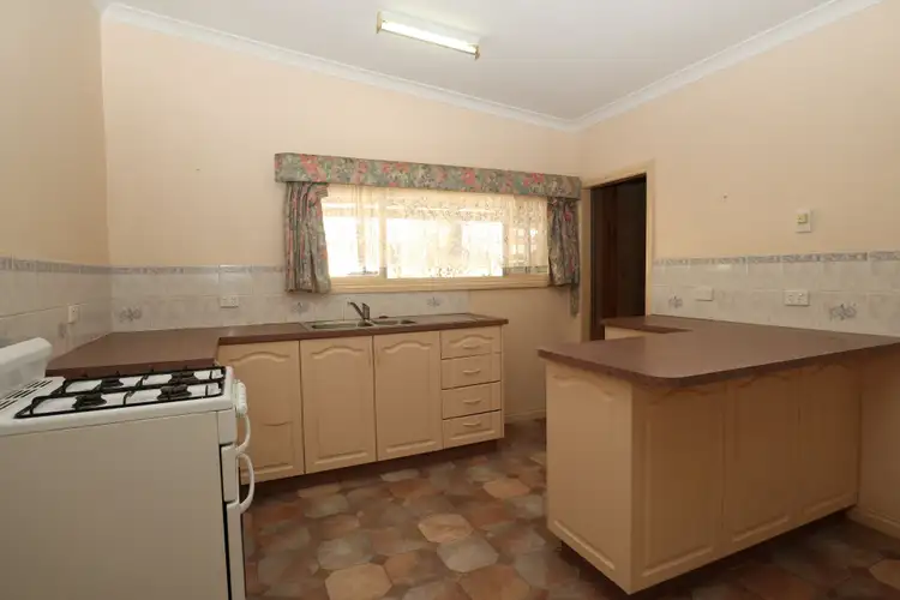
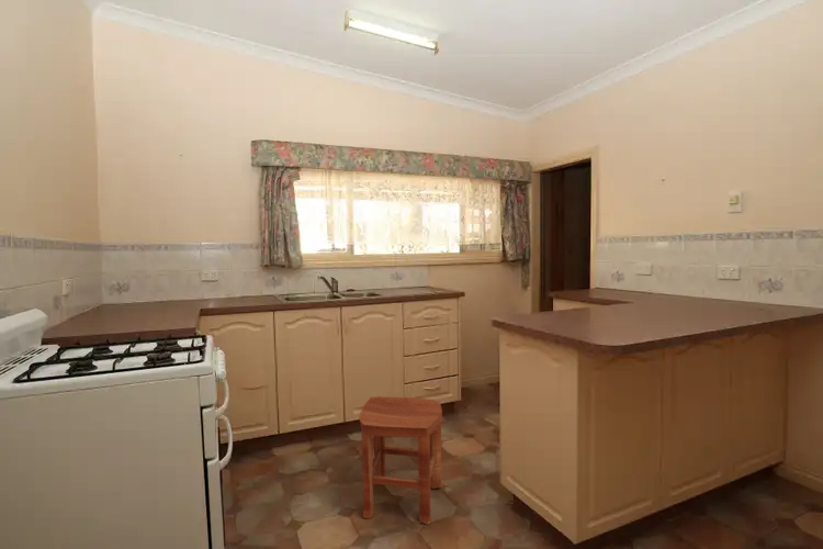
+ stool (401, 453)
